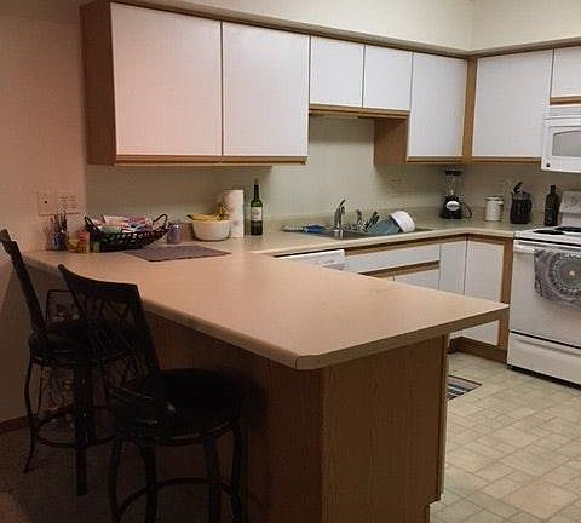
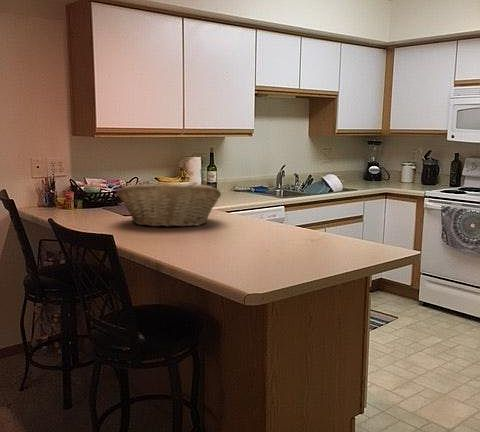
+ fruit basket (169, 202)
